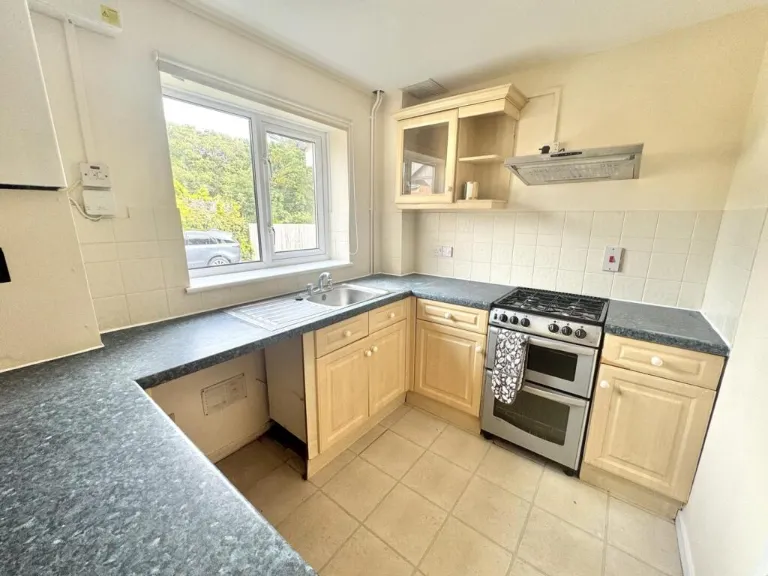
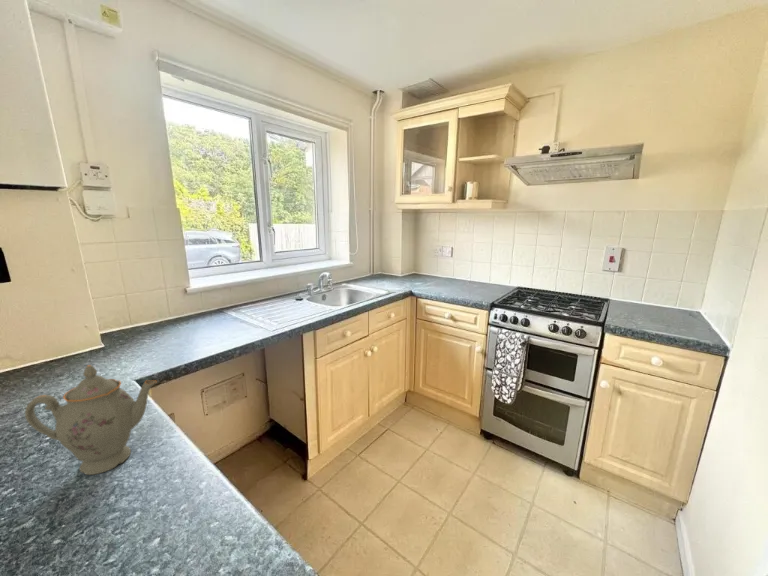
+ chinaware (98, 414)
